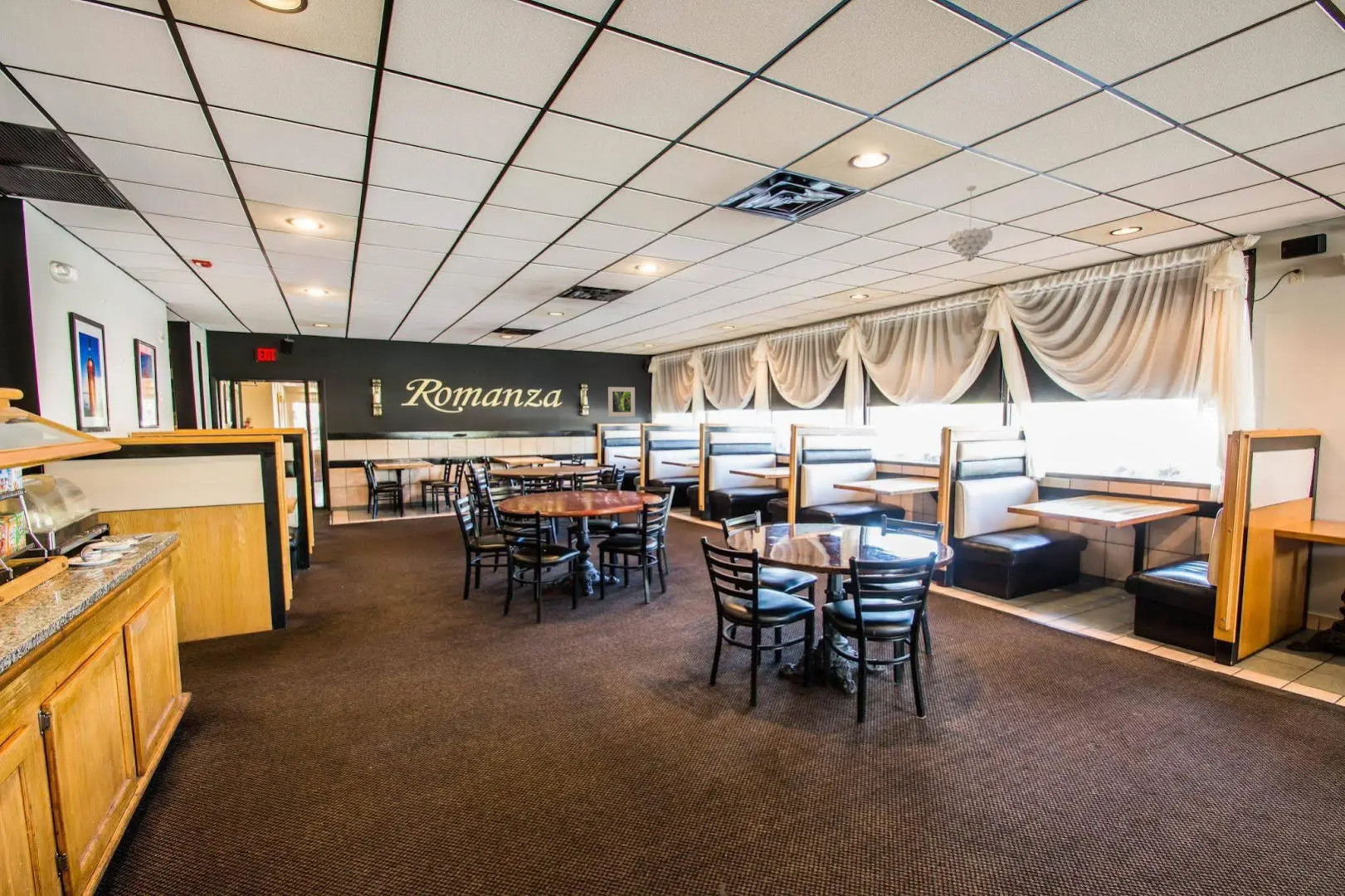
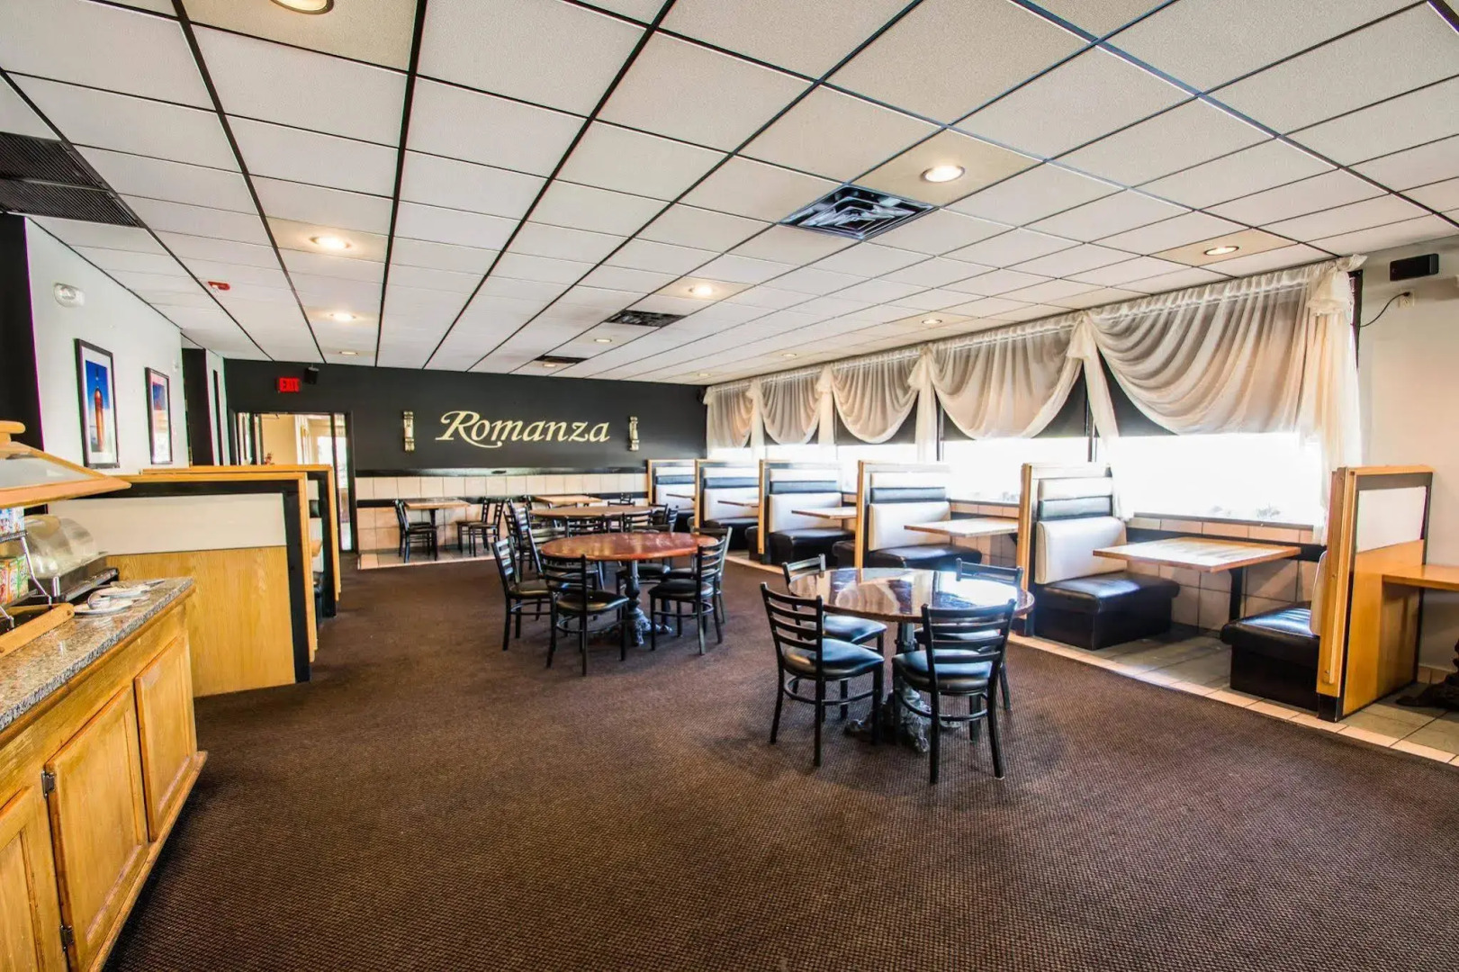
- pendant light (970, 224)
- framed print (621, 402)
